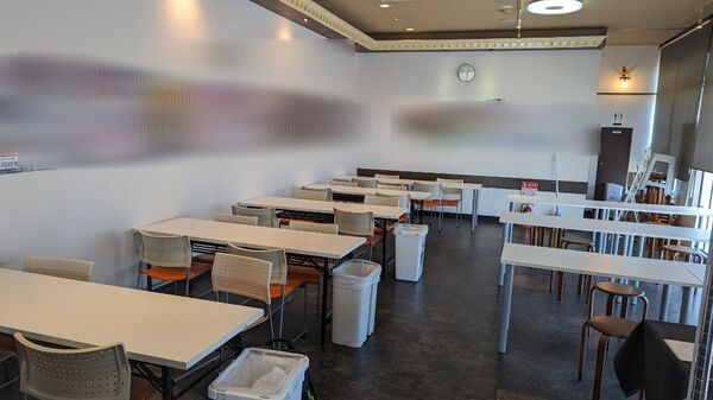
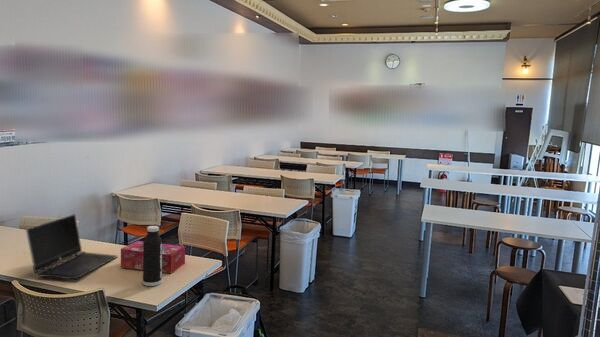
+ water bottle (152, 255)
+ laptop computer (75, 244)
+ tissue box (162, 256)
